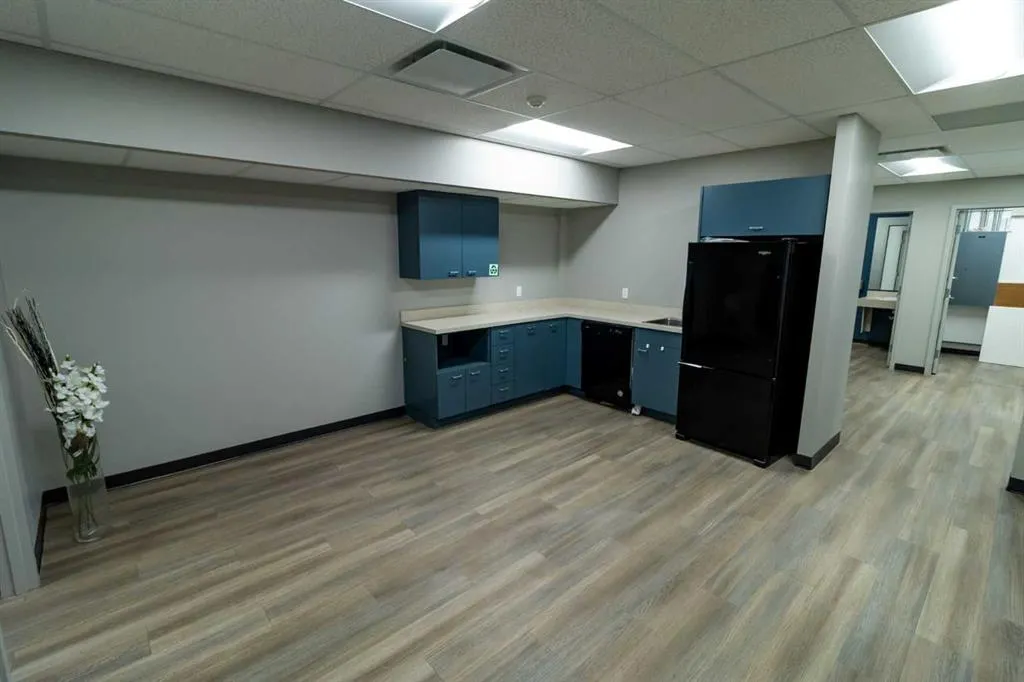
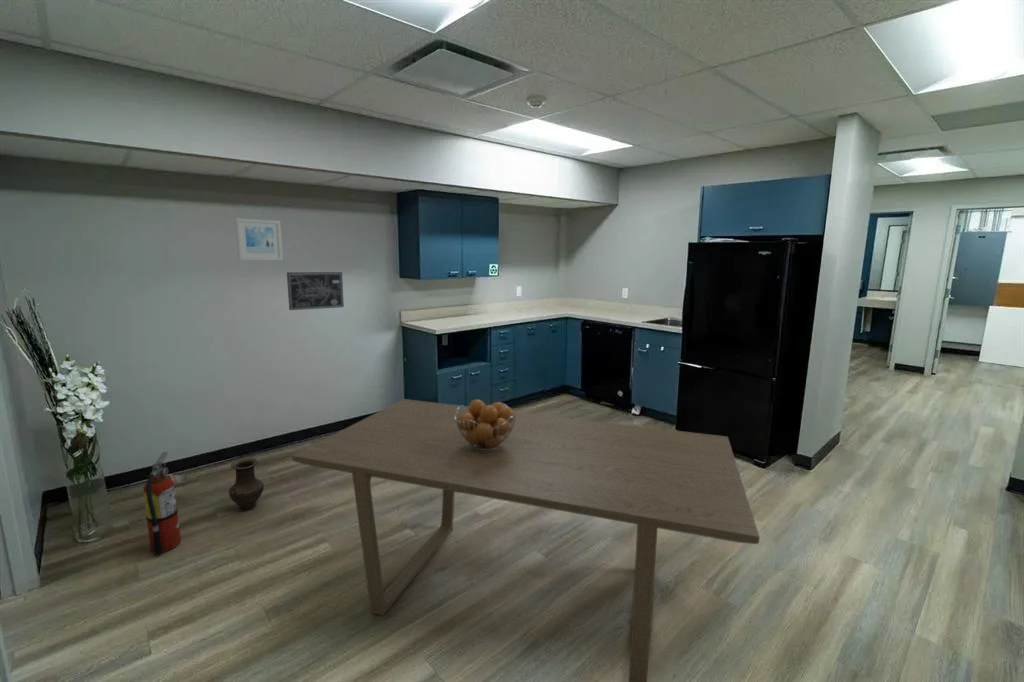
+ wall art (316, 290)
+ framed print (259, 240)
+ dining table (526, 504)
+ fruit basket (485, 423)
+ fire extinguisher (165, 502)
+ vase (246, 484)
